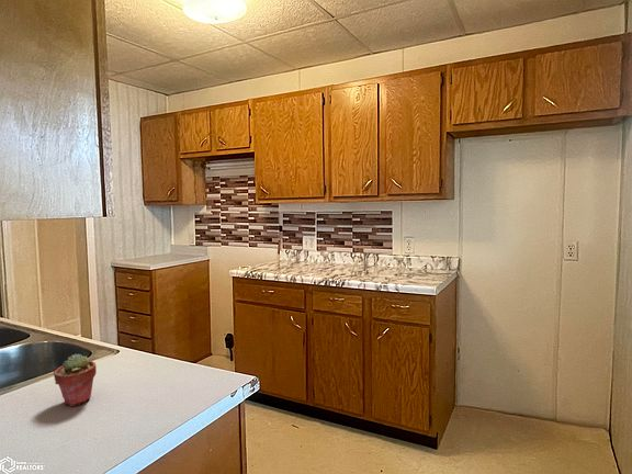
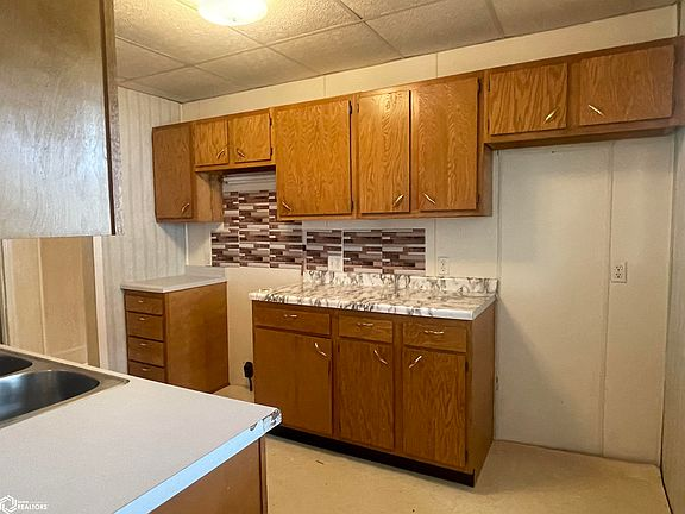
- potted succulent (76, 376)
